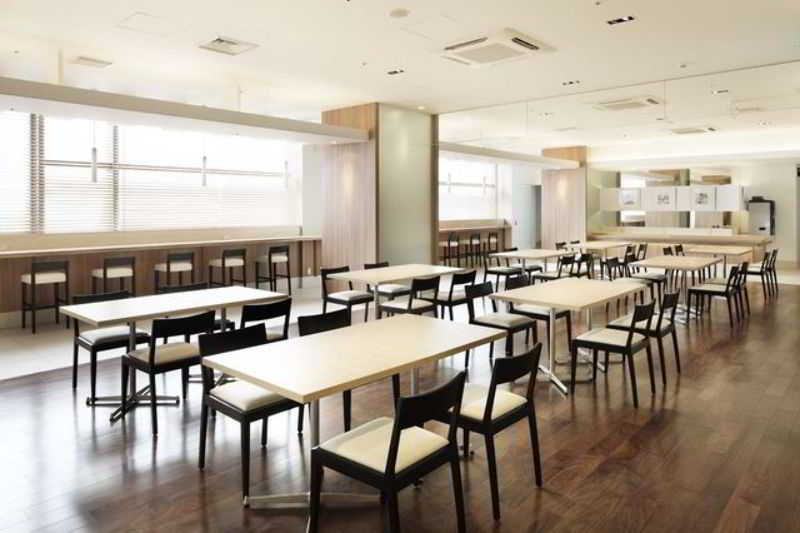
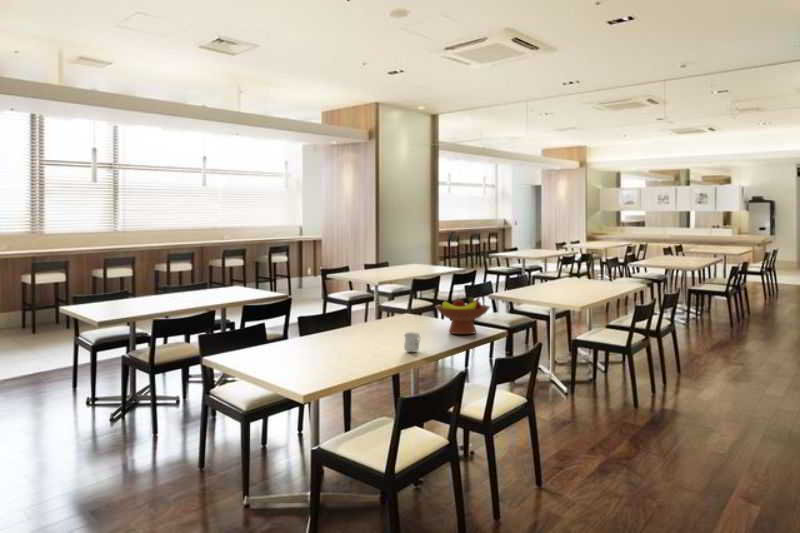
+ fruit bowl (462, 314)
+ mug (413, 342)
